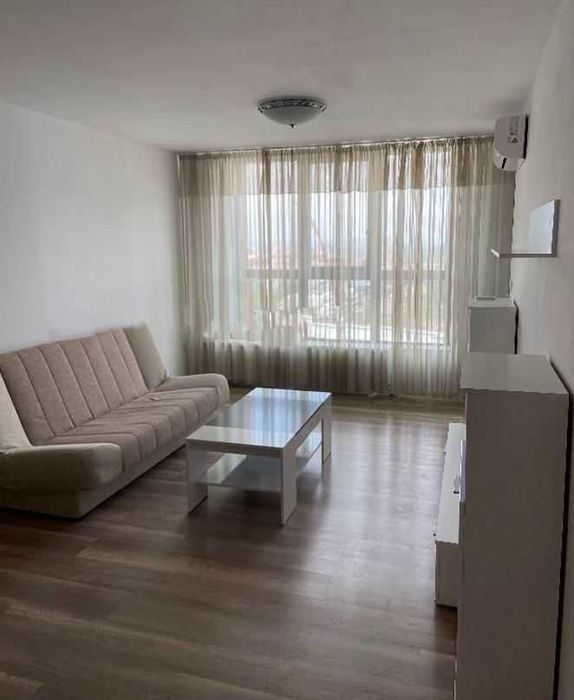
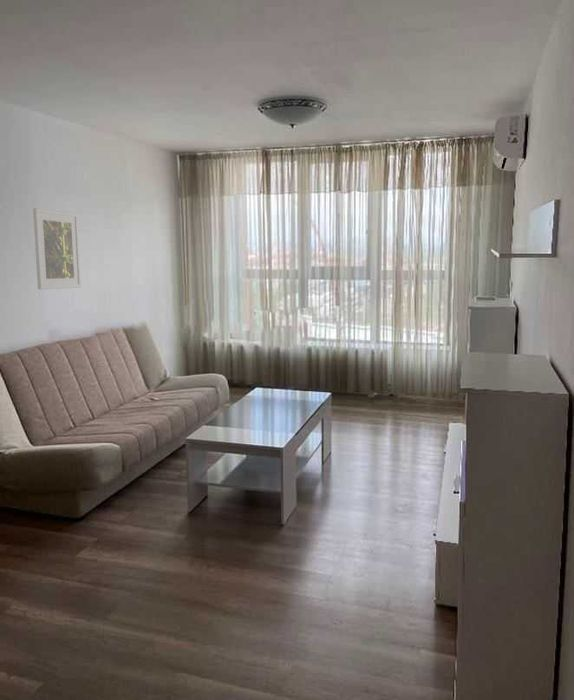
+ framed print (58, 250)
